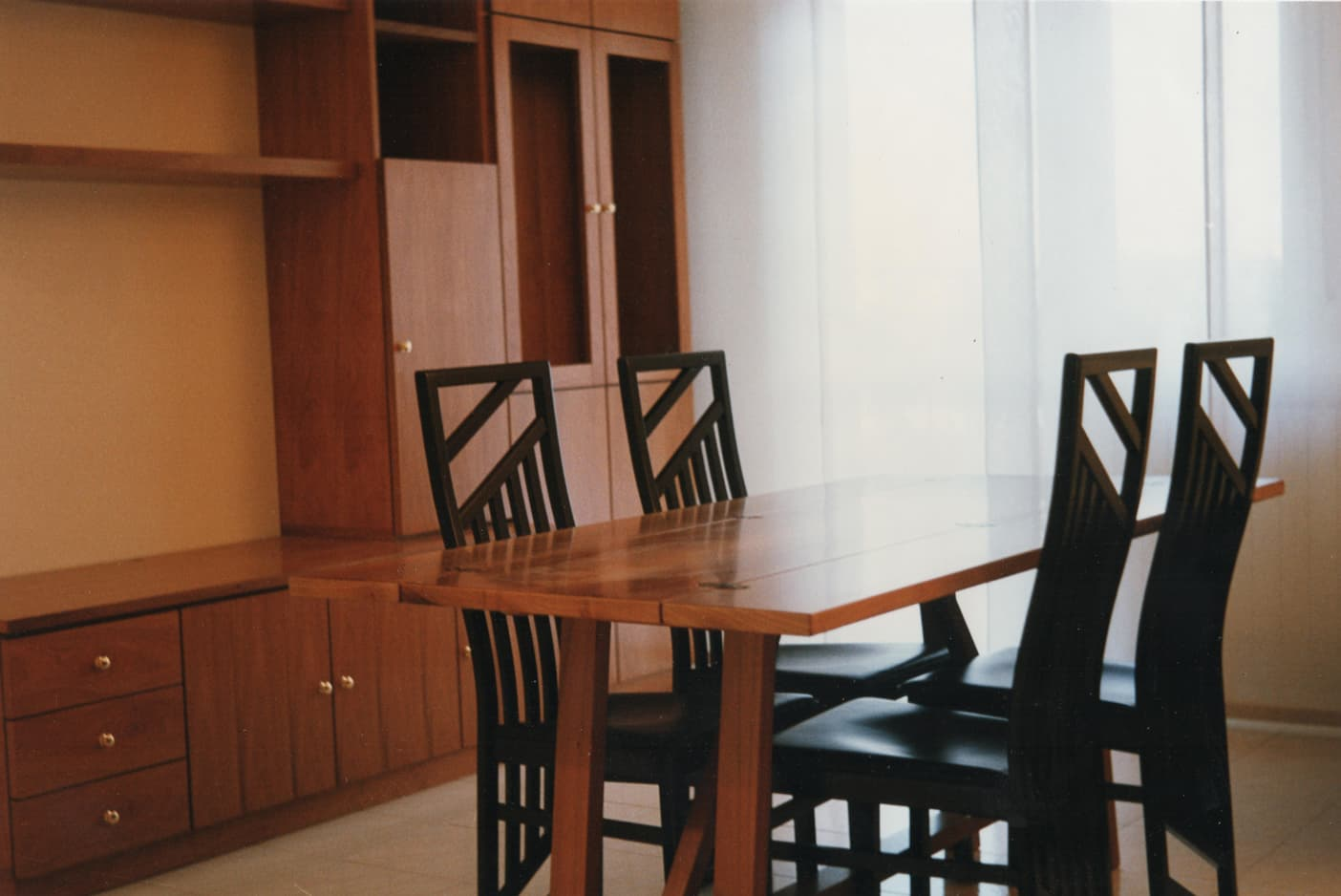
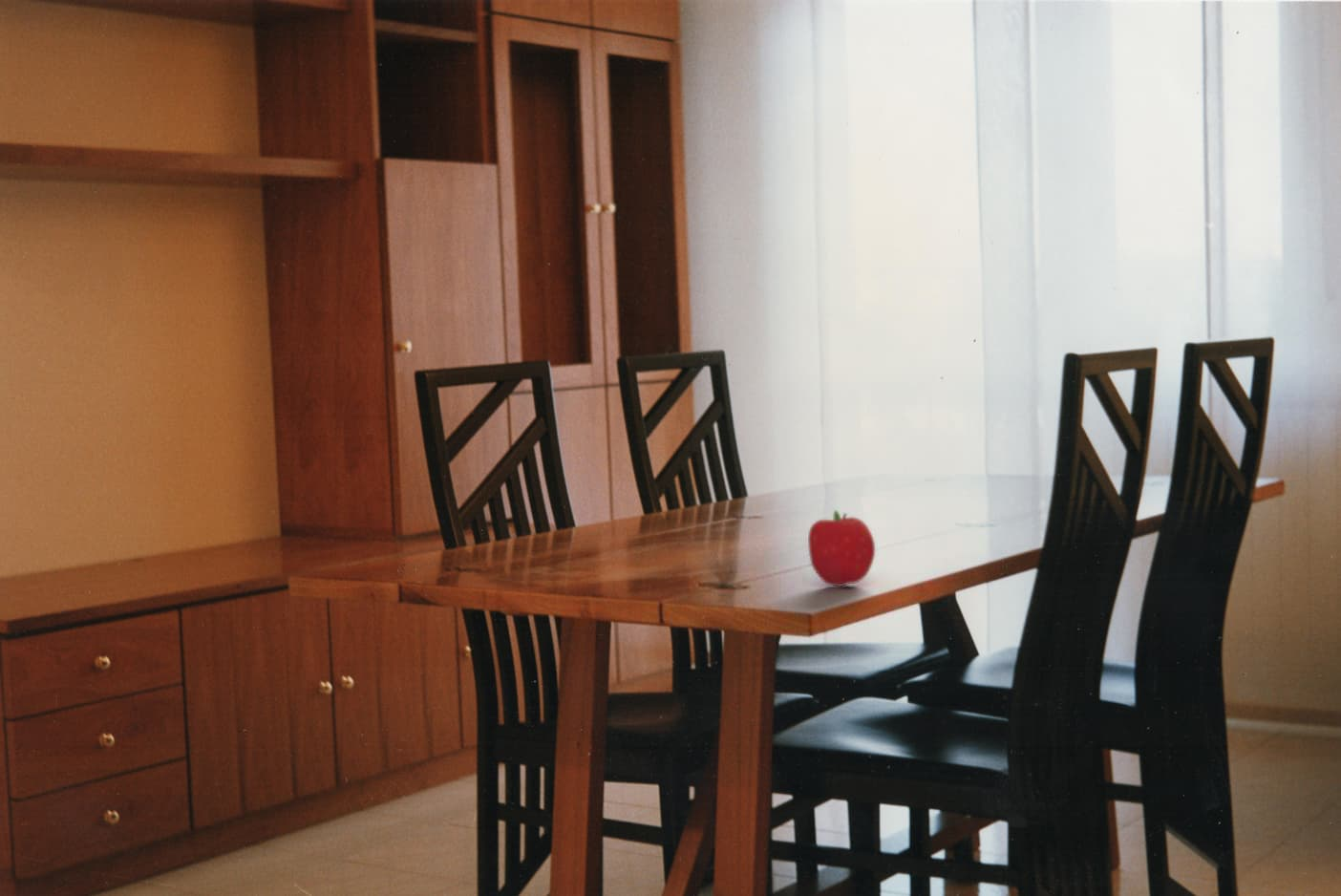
+ fruit (841, 547)
